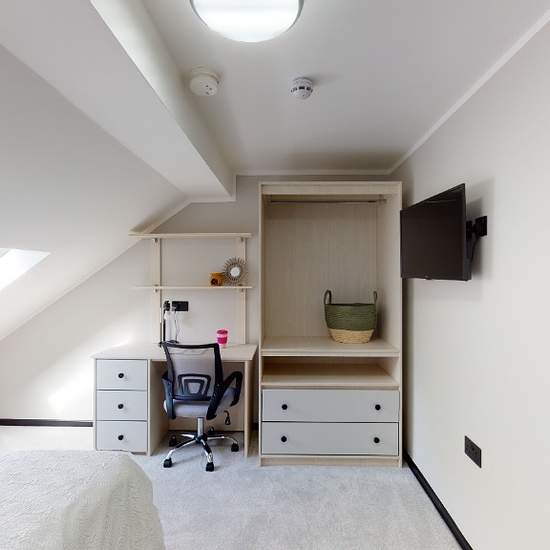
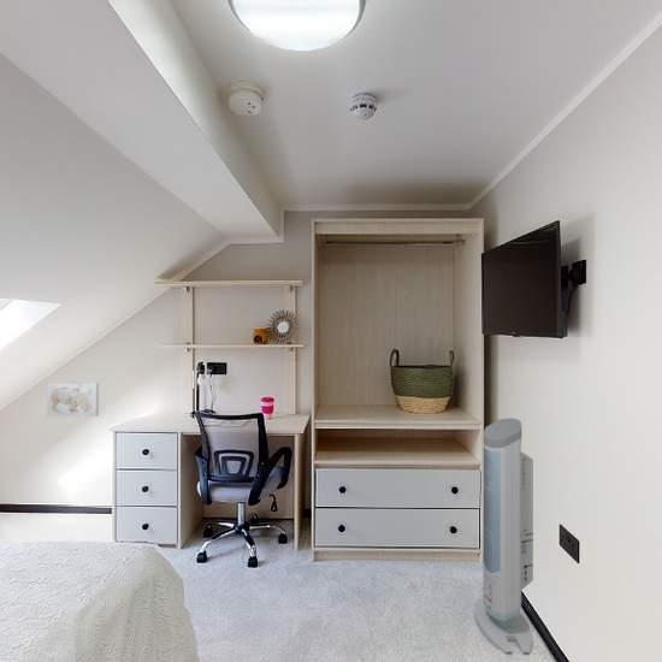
+ air purifier (502, 521)
+ wall art (72, 398)
